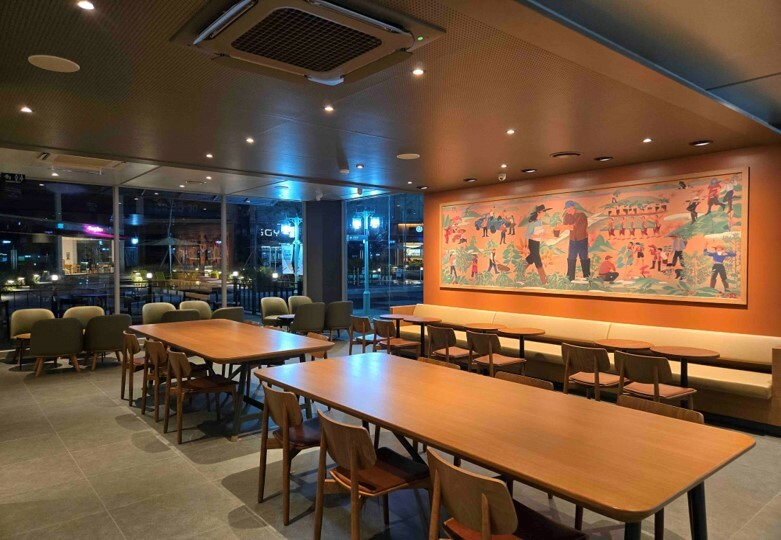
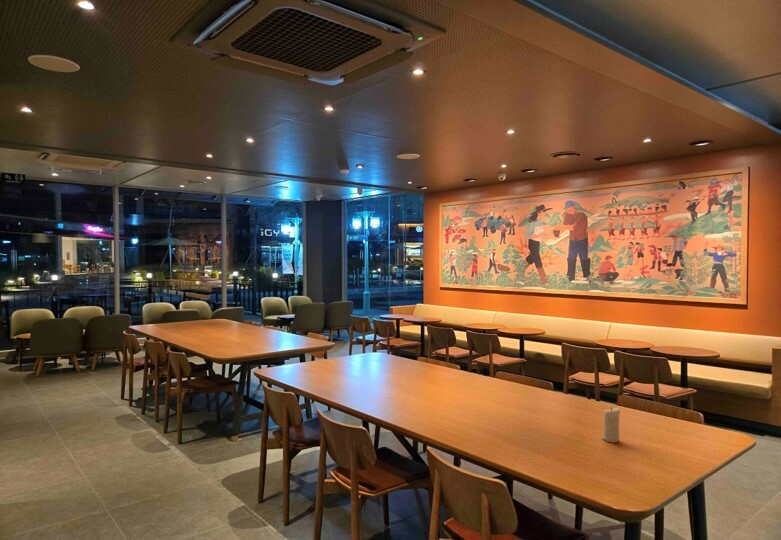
+ candle (610, 423)
